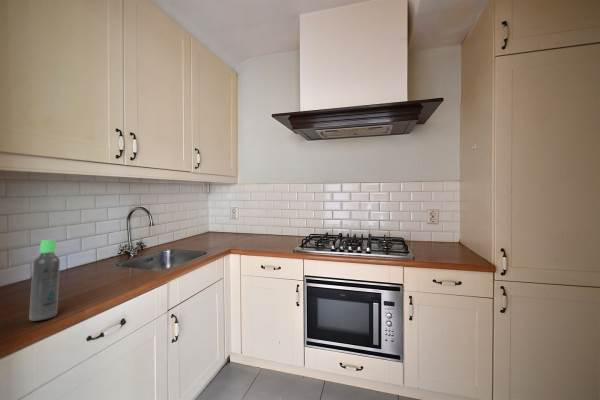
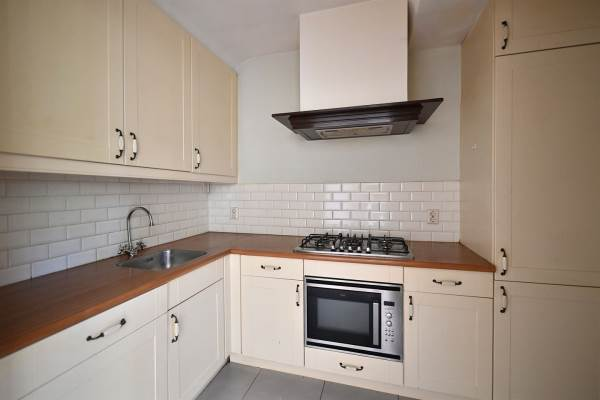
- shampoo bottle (45, 278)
